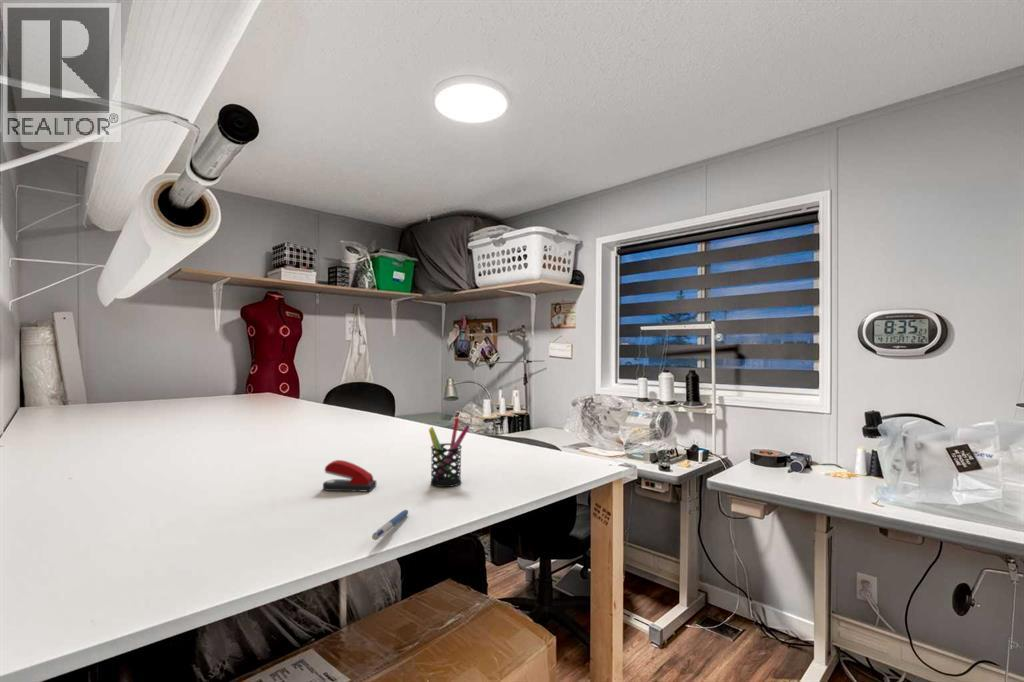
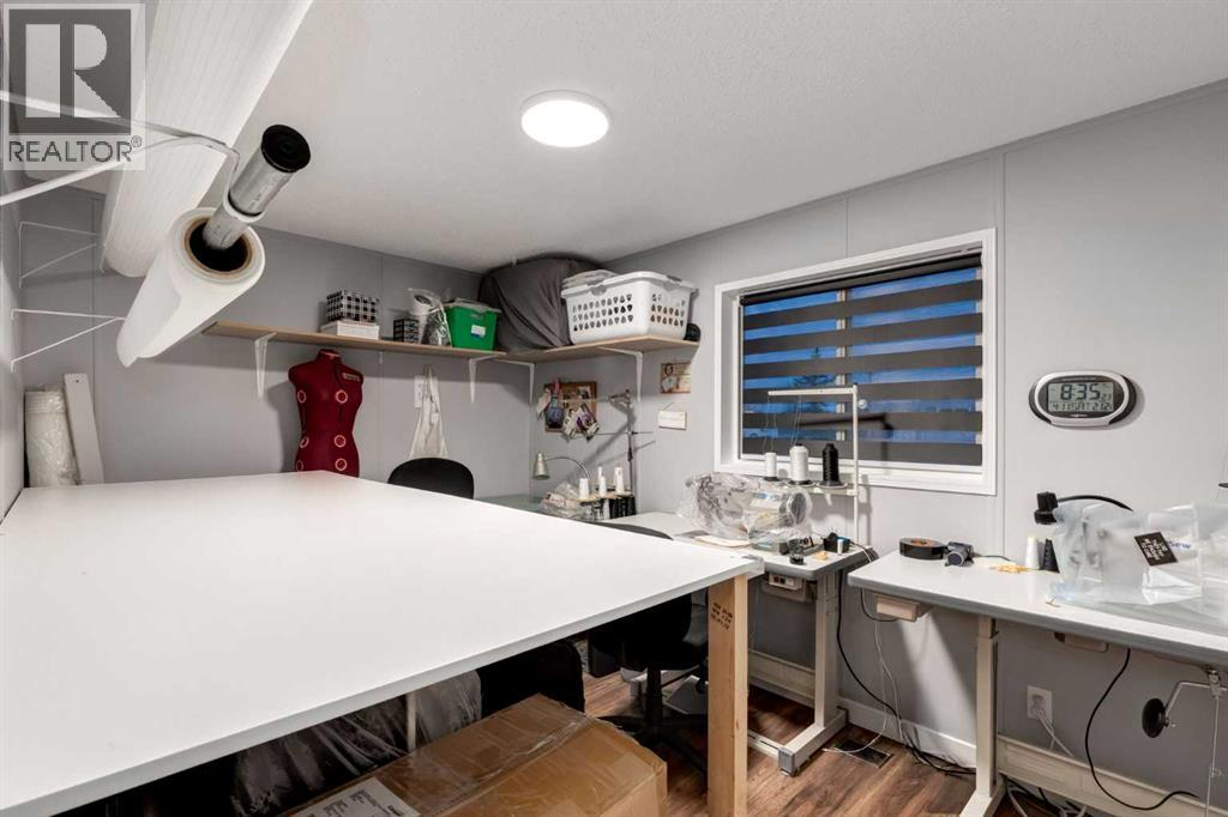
- pen holder (444, 450)
- stapler (348, 474)
- pen (393, 523)
